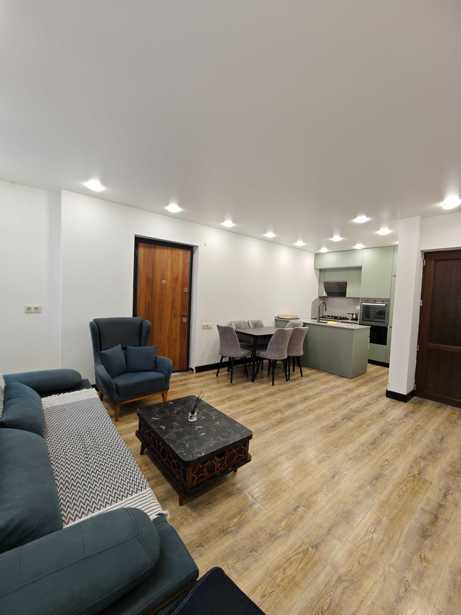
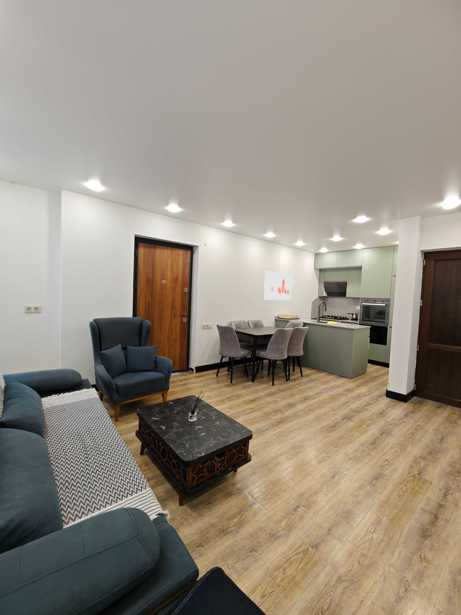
+ wall art (278, 286)
